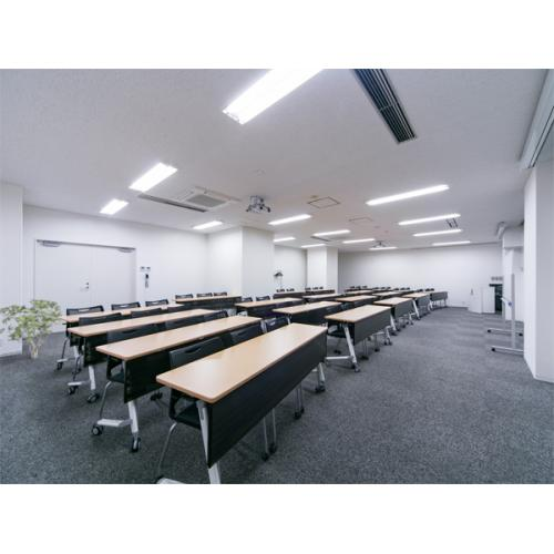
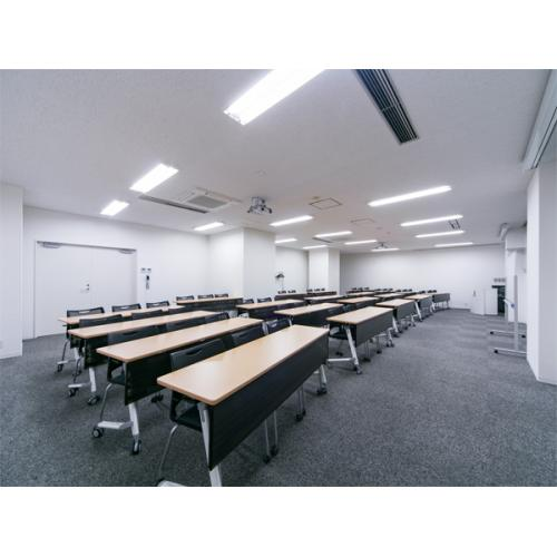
- shrub (34, 328)
